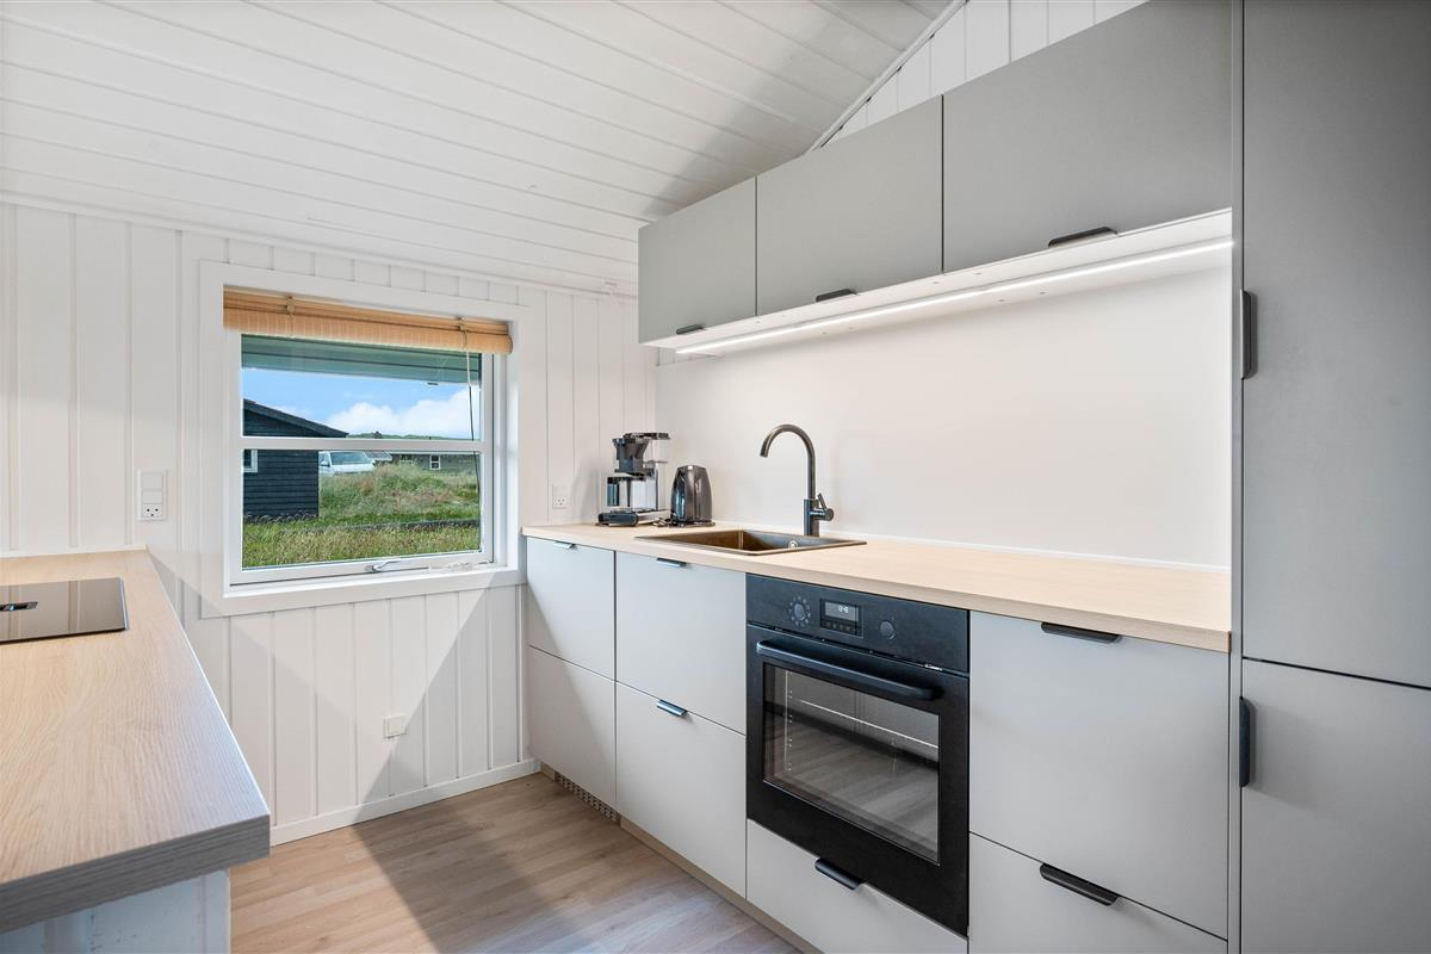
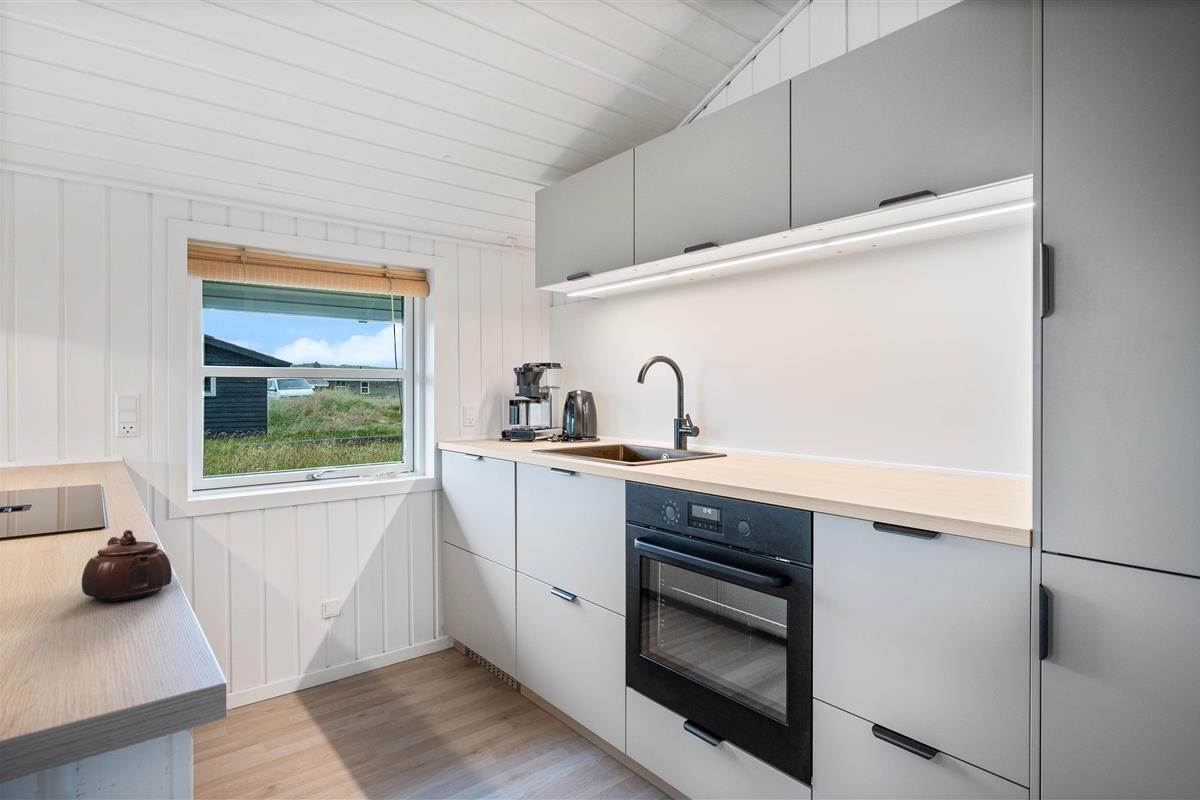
+ teapot (127, 560)
